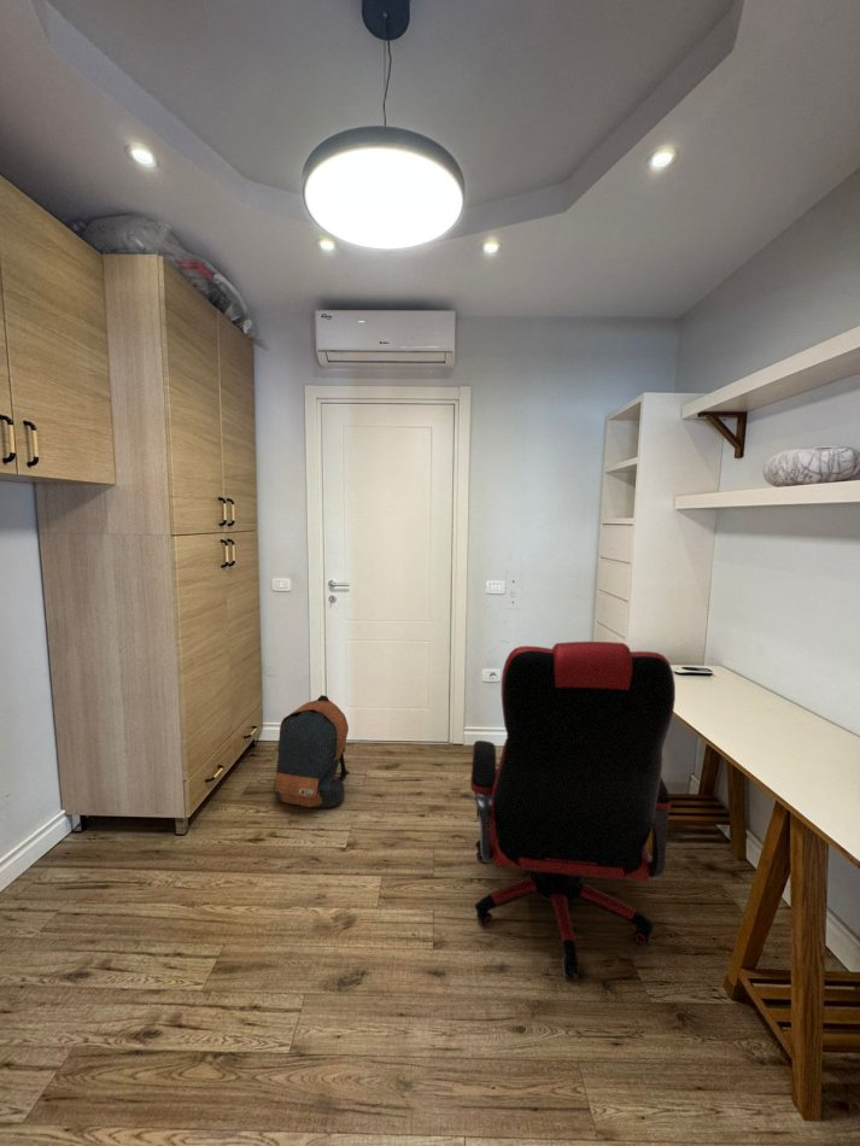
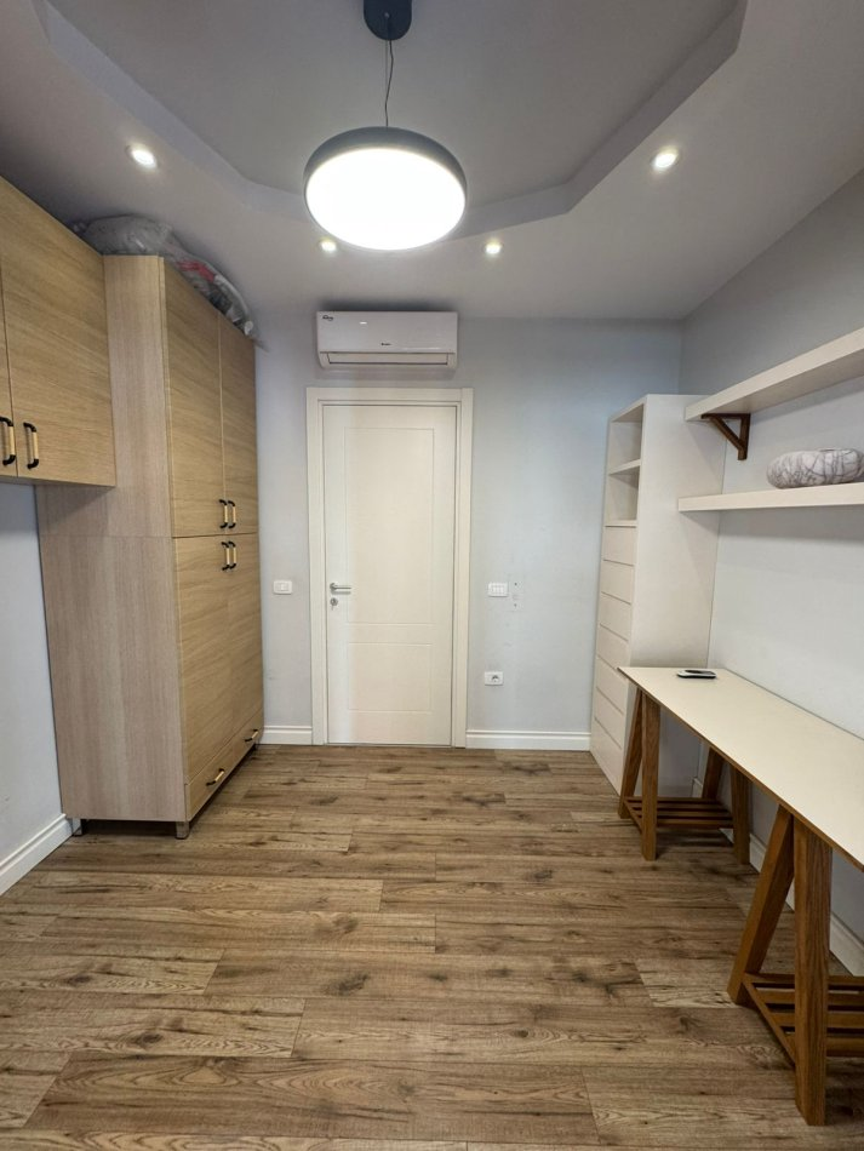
- office chair (564, 765)
- backpack (315, 746)
